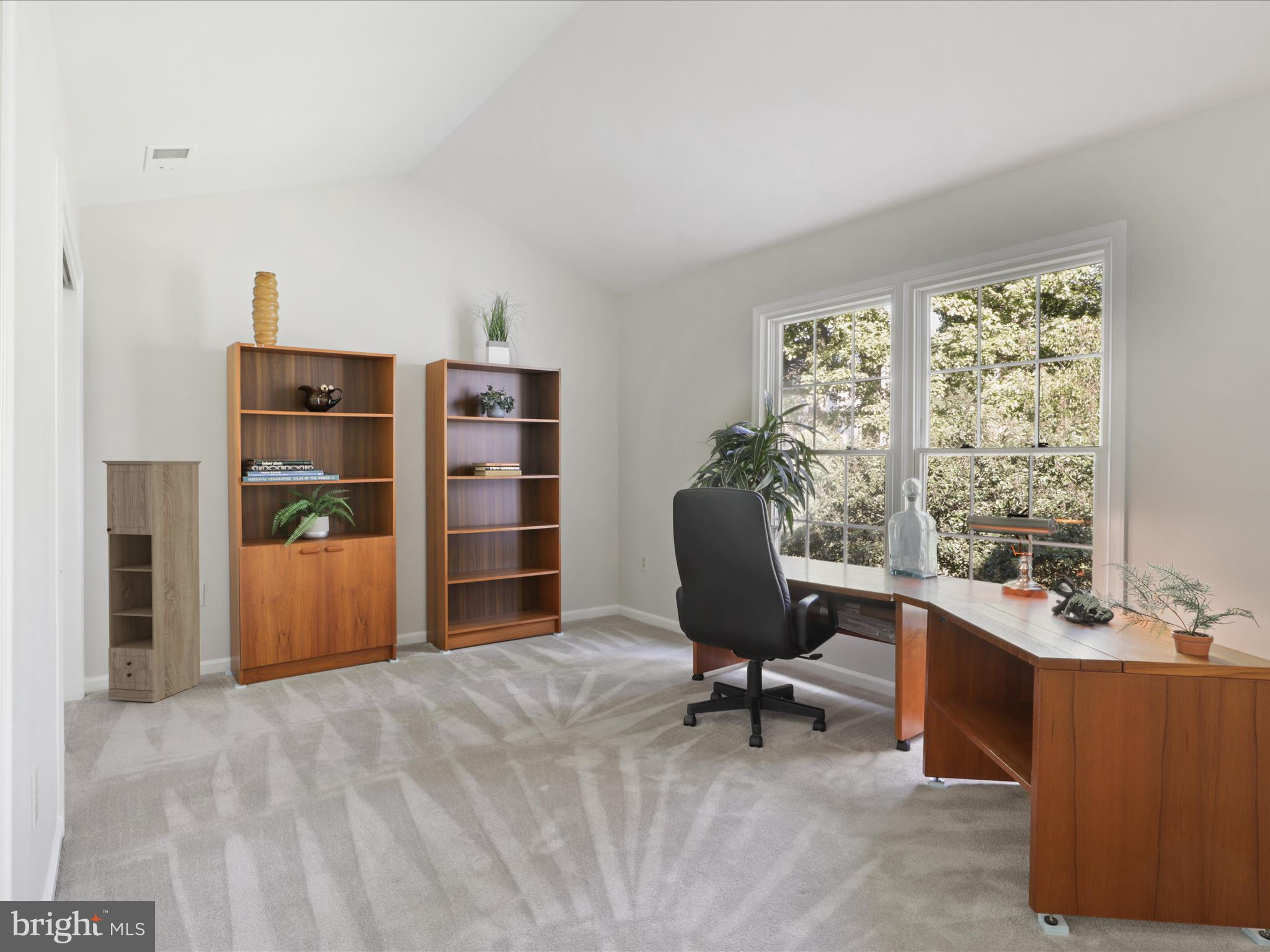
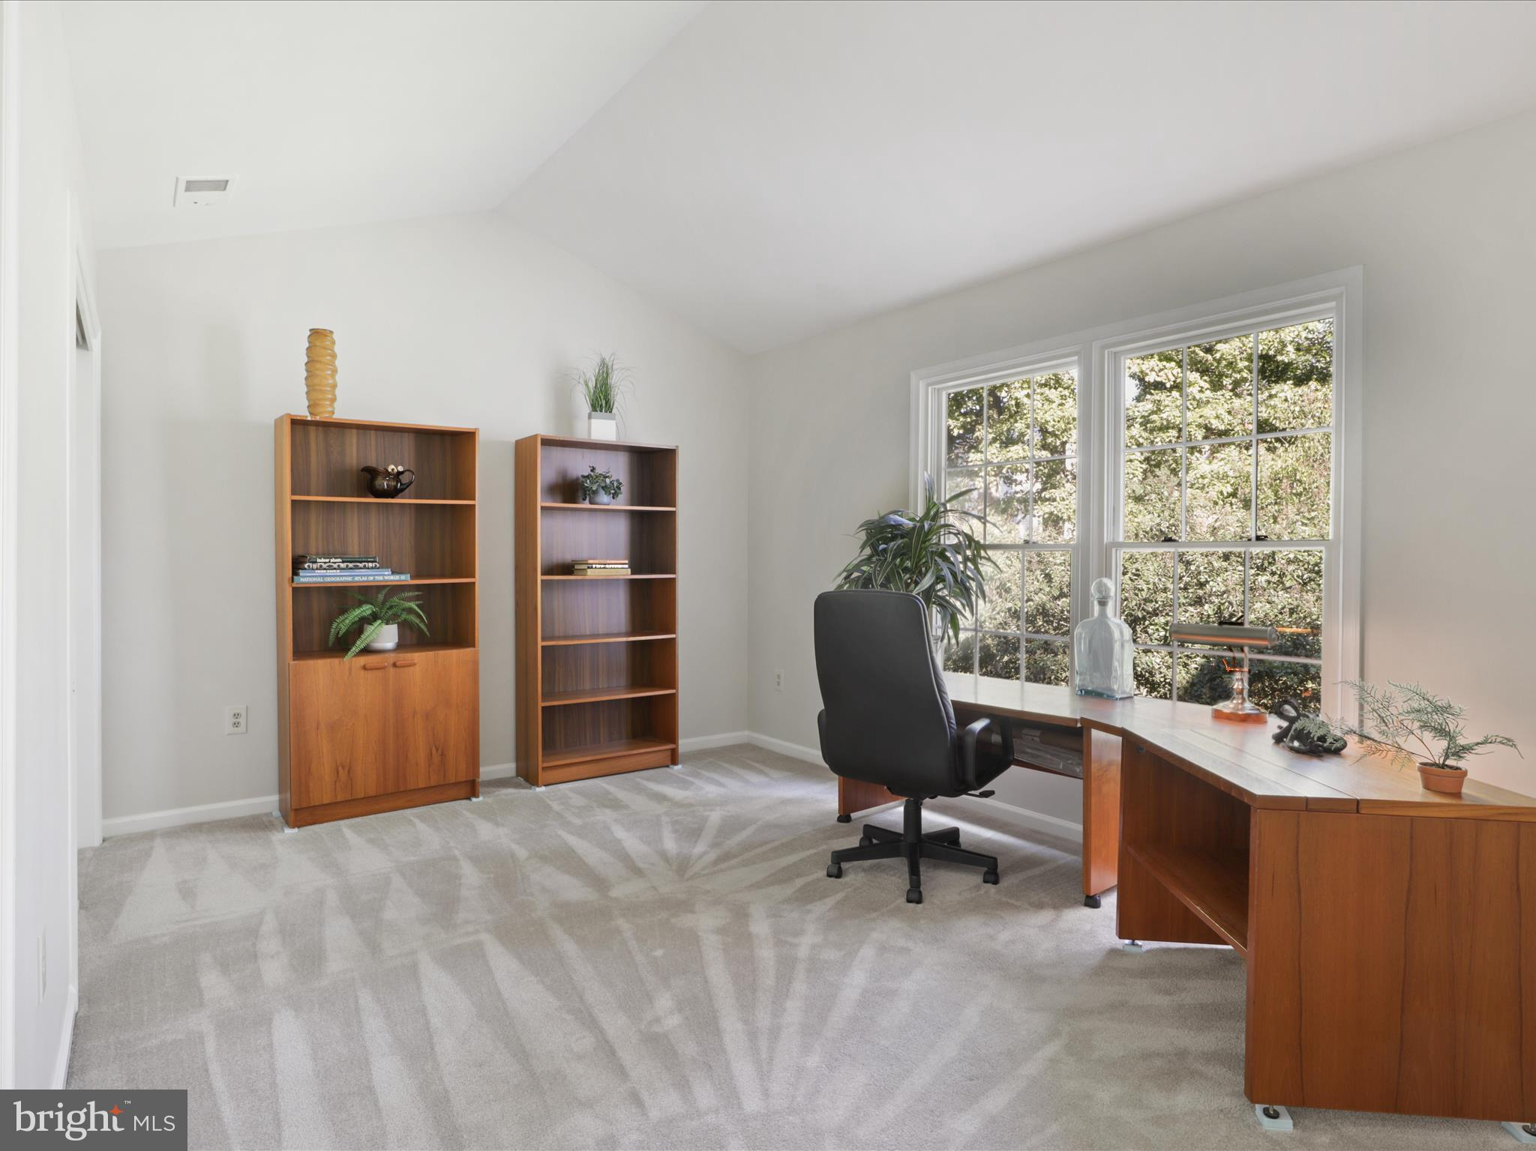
- storage cabinet (154, 576)
